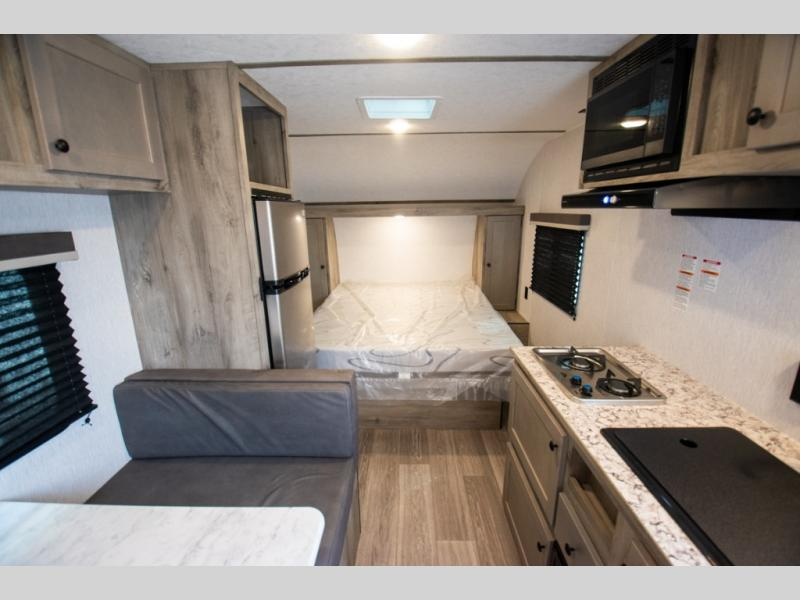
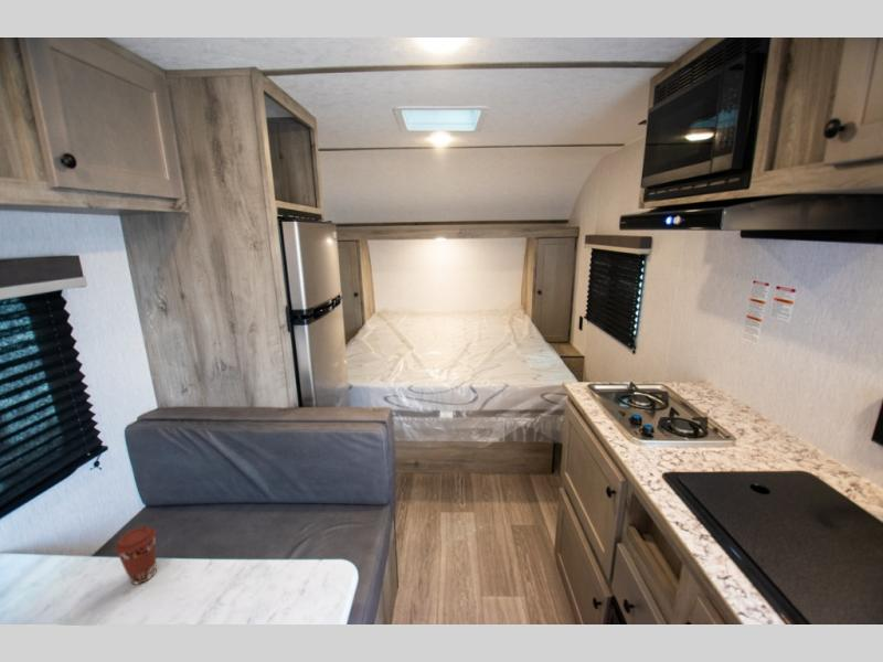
+ coffee cup (139, 555)
